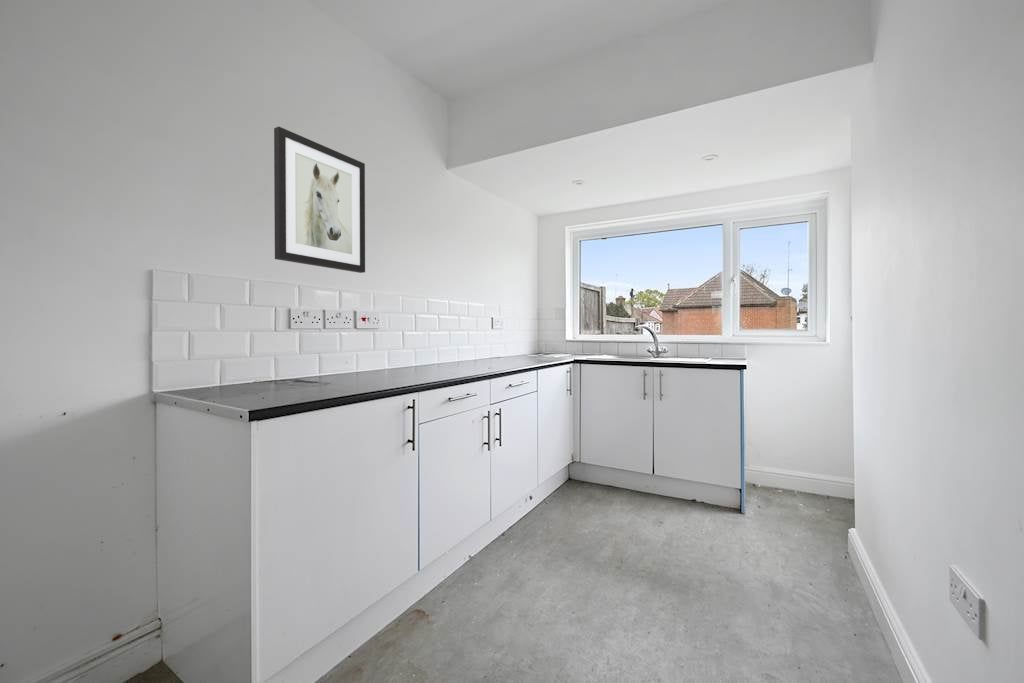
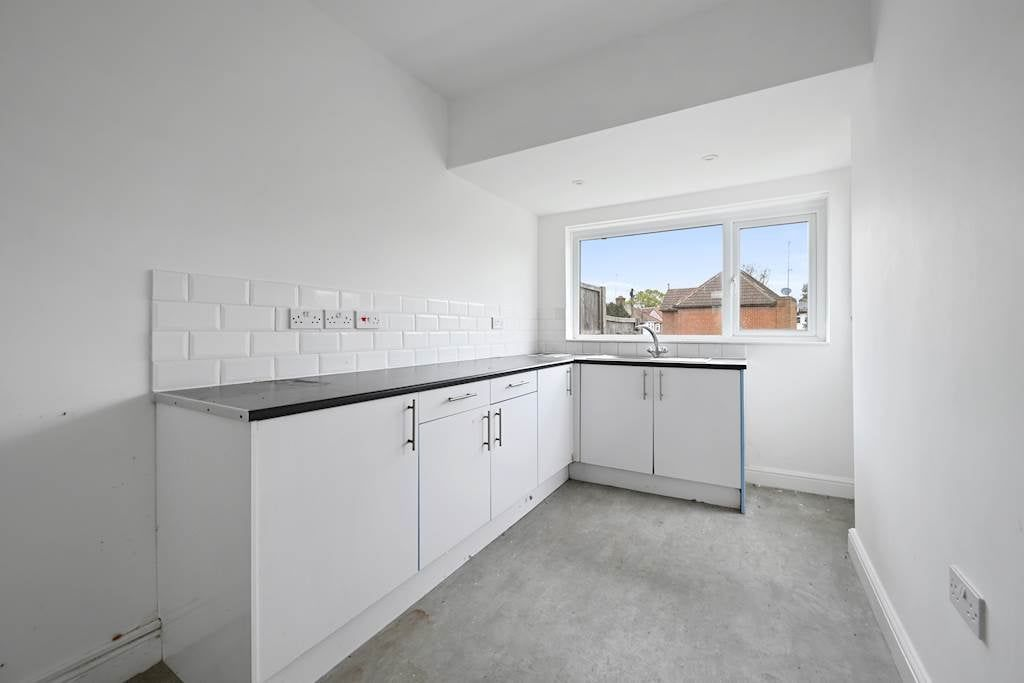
- wall art (323, 207)
